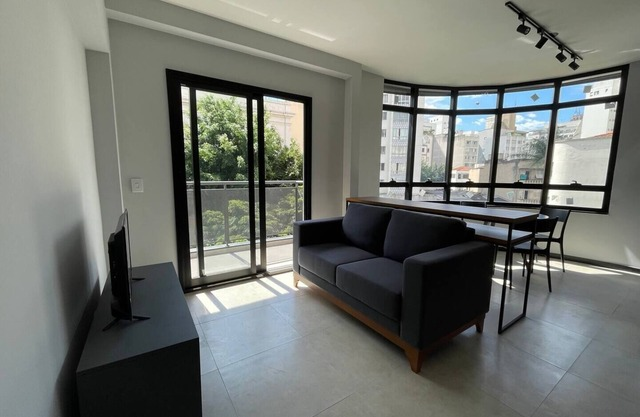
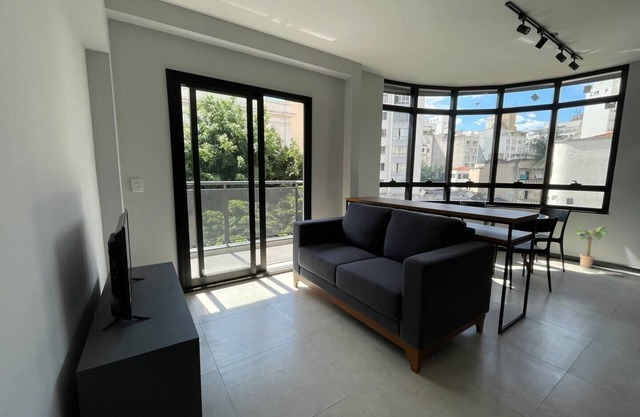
+ potted plant (590, 245)
